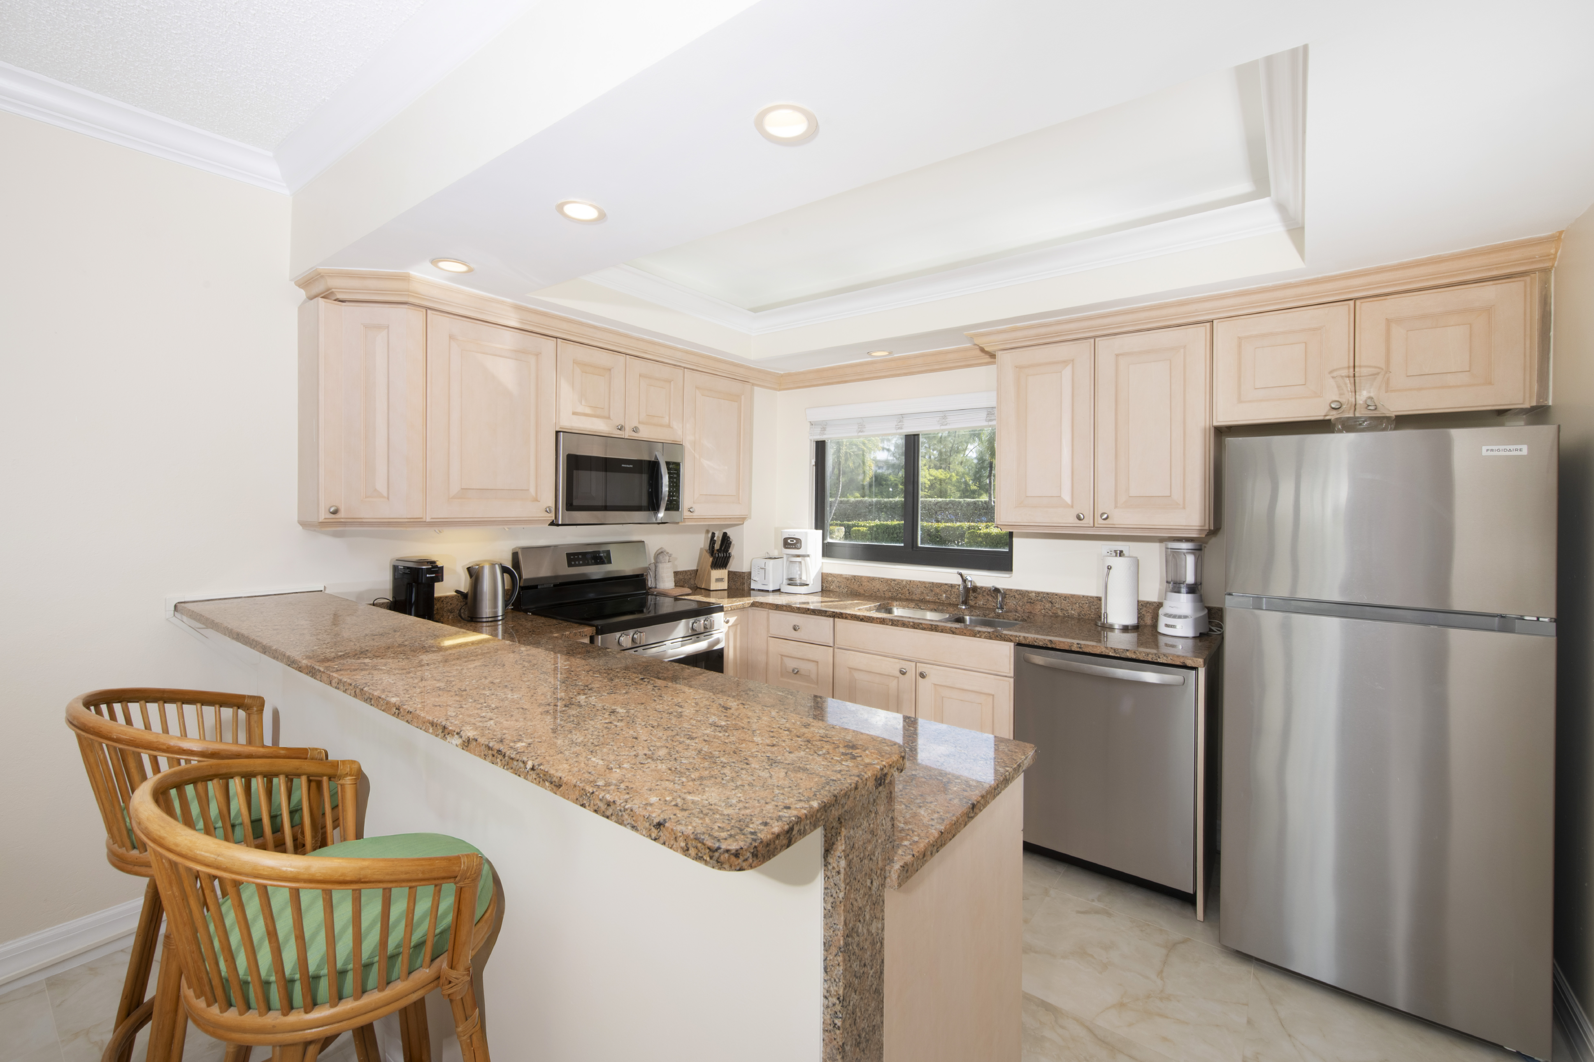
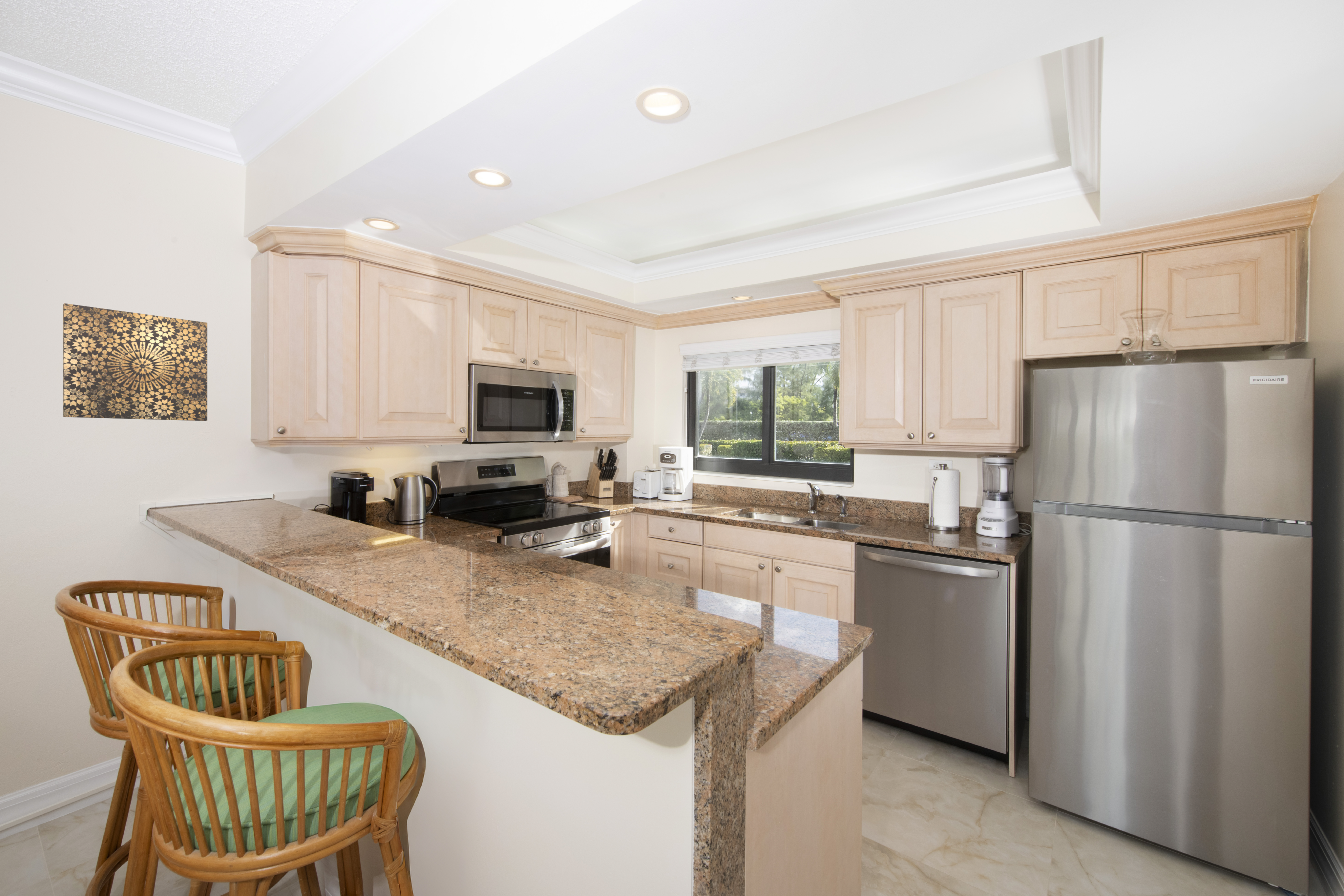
+ wall art (140, 366)
